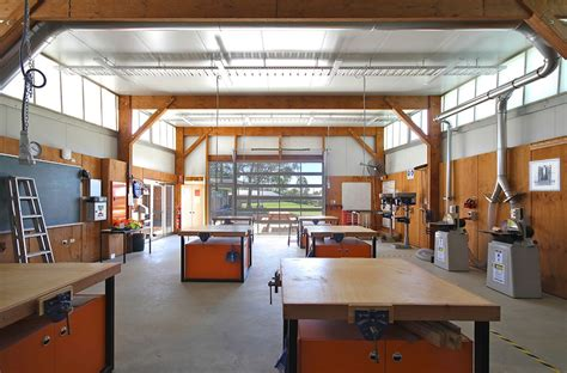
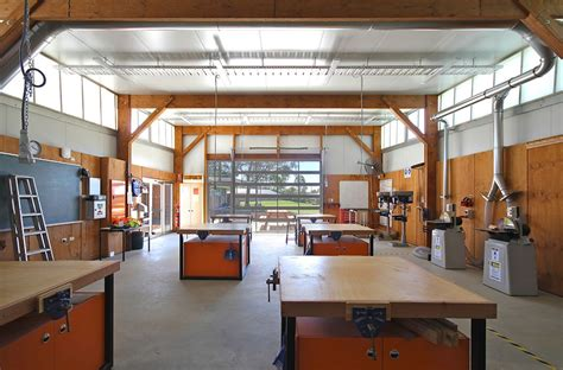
- wall art (543, 175)
